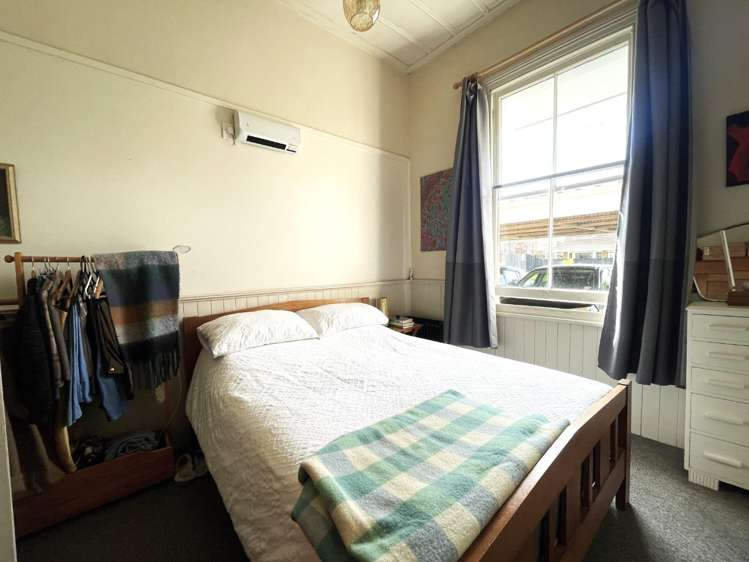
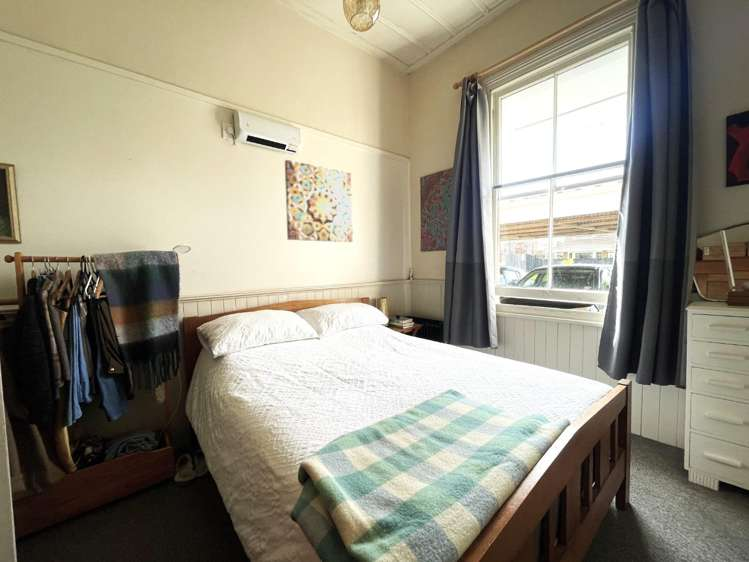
+ wall art (321, 204)
